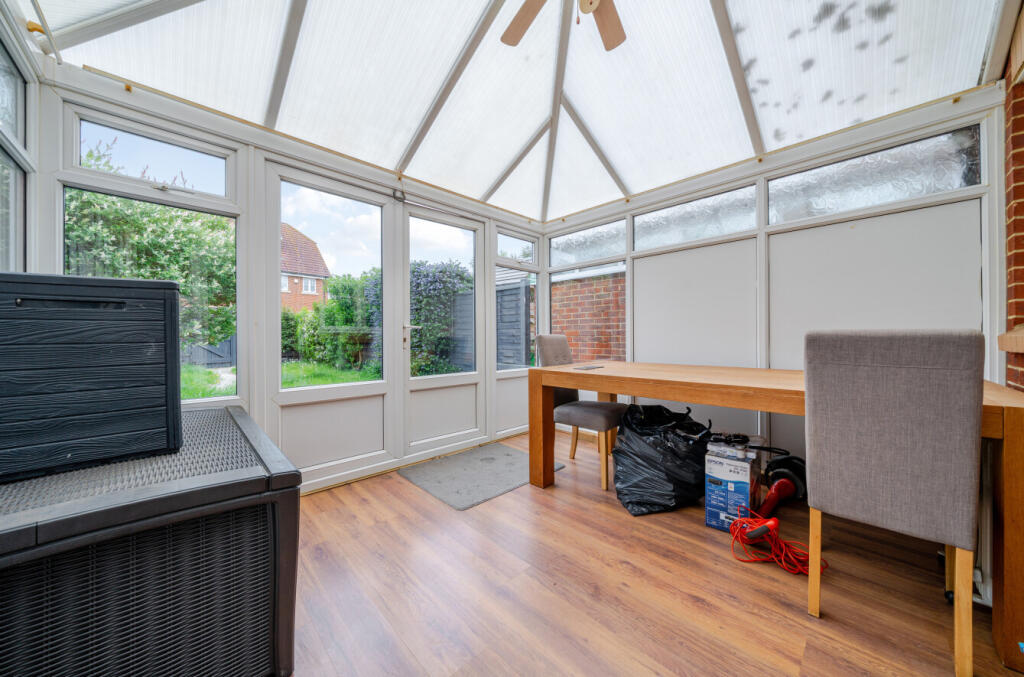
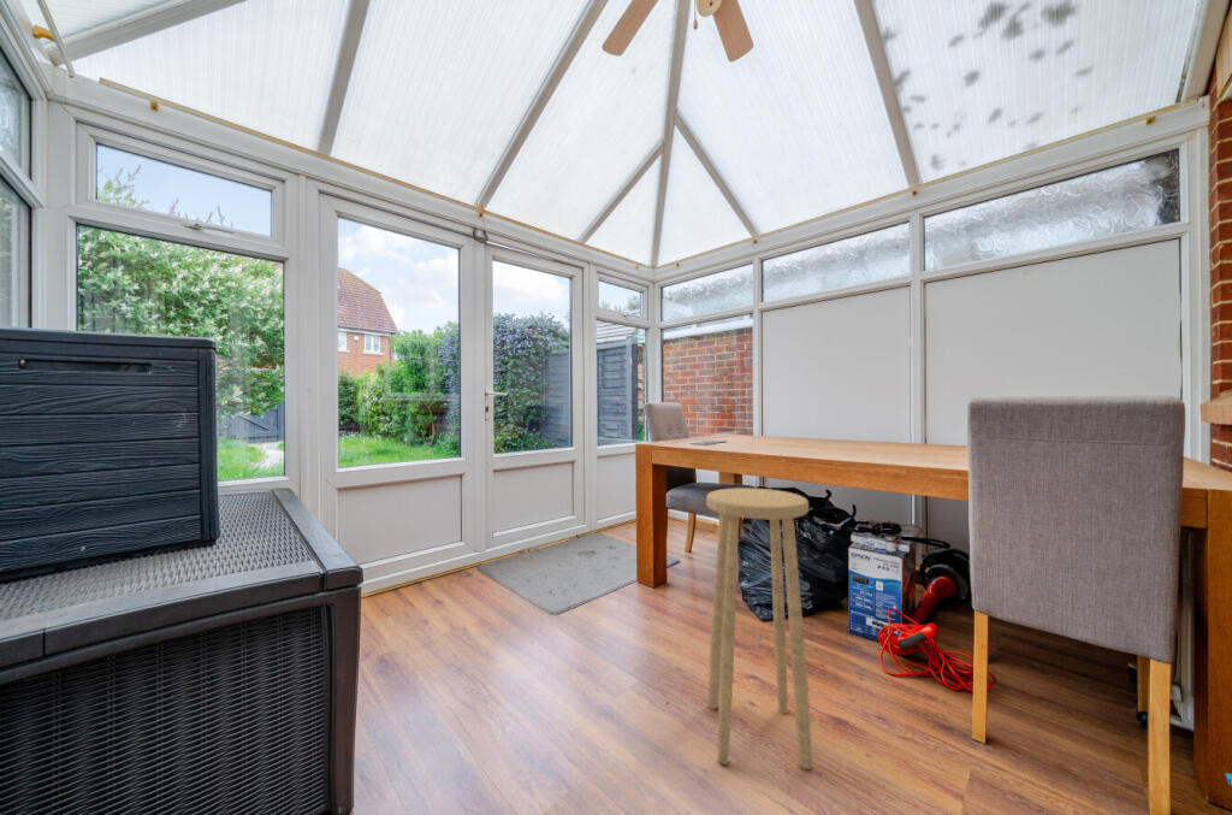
+ stool (774, 614)
